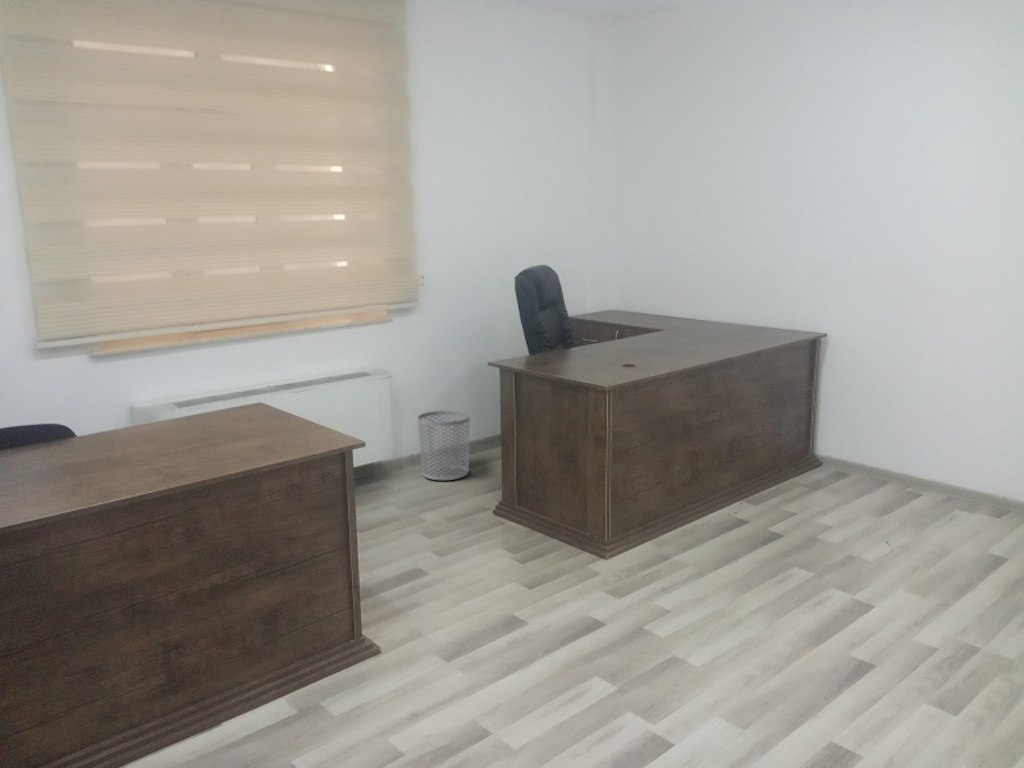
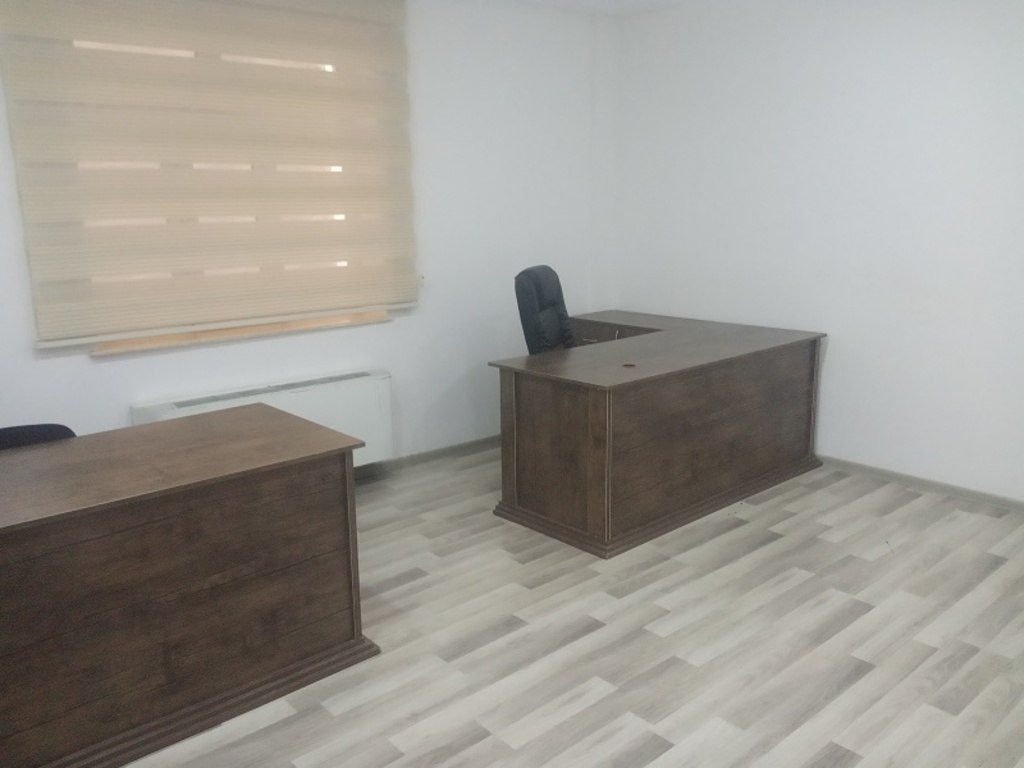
- waste bin (444, 445)
